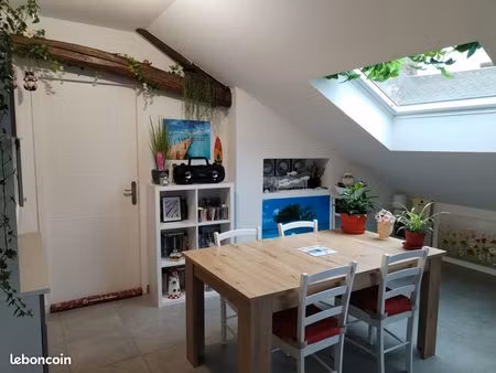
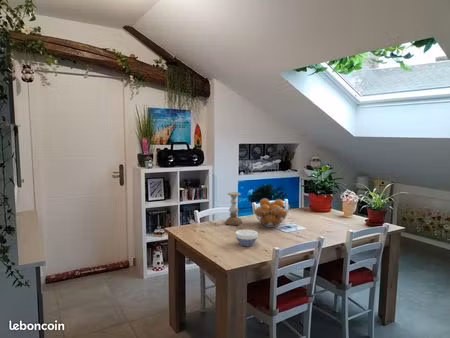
+ candle holder (233, 208)
+ bowl (246, 238)
+ fruit basket (270, 212)
